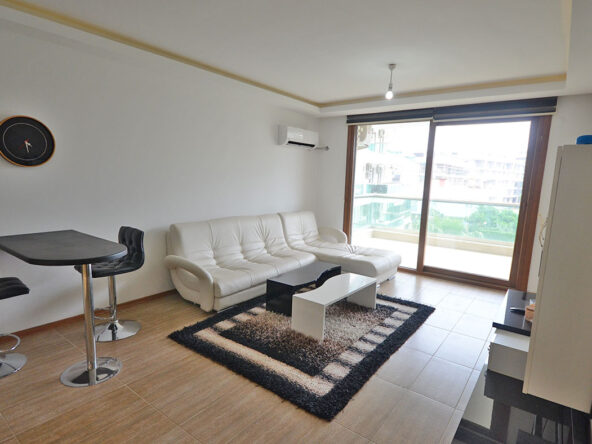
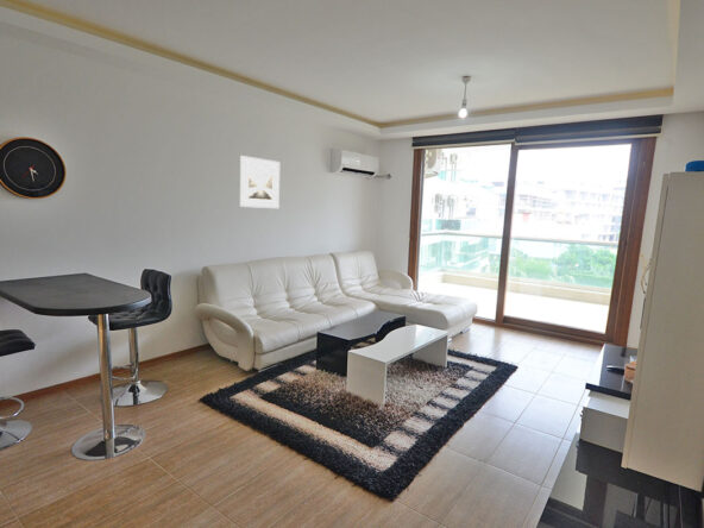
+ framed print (260, 183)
